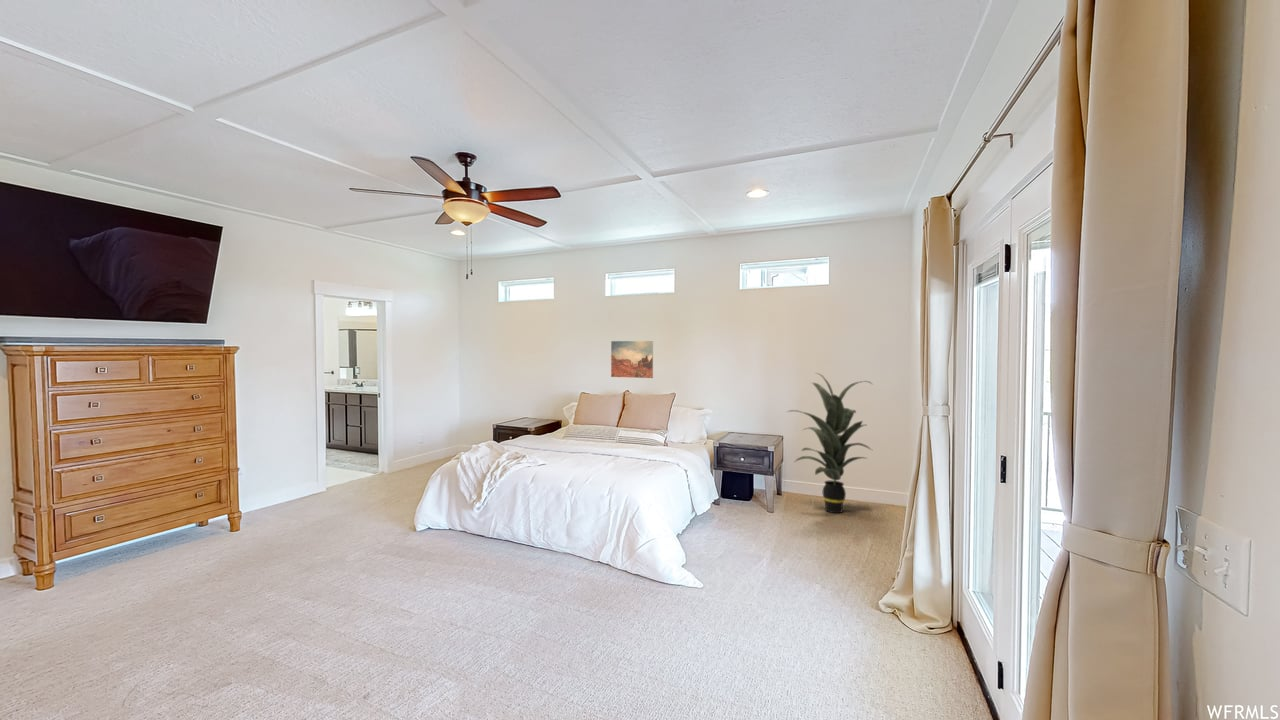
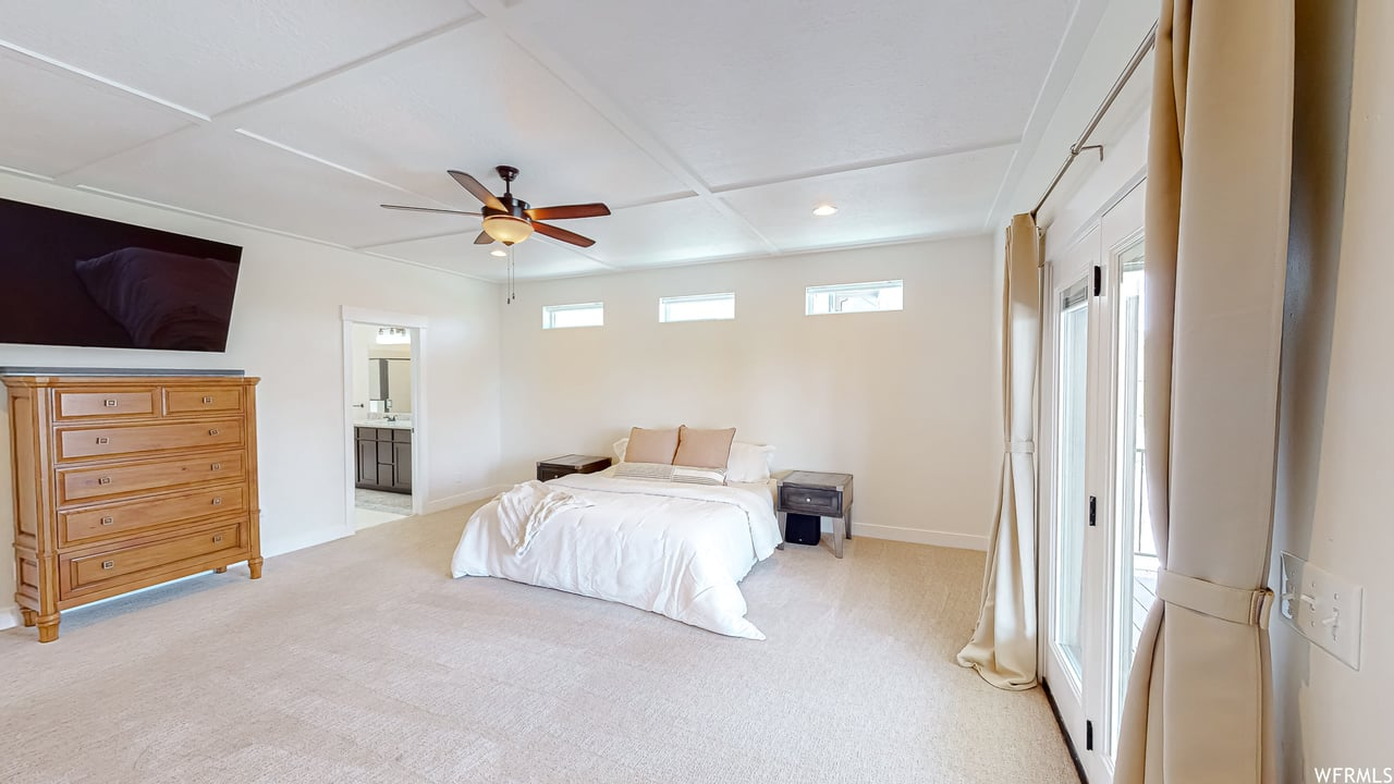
- indoor plant (829, 441)
- wall art (631, 359)
